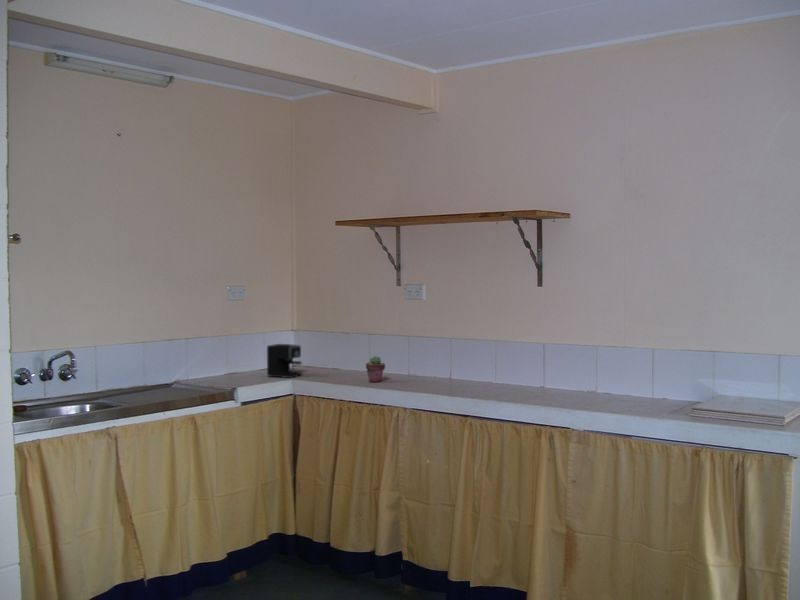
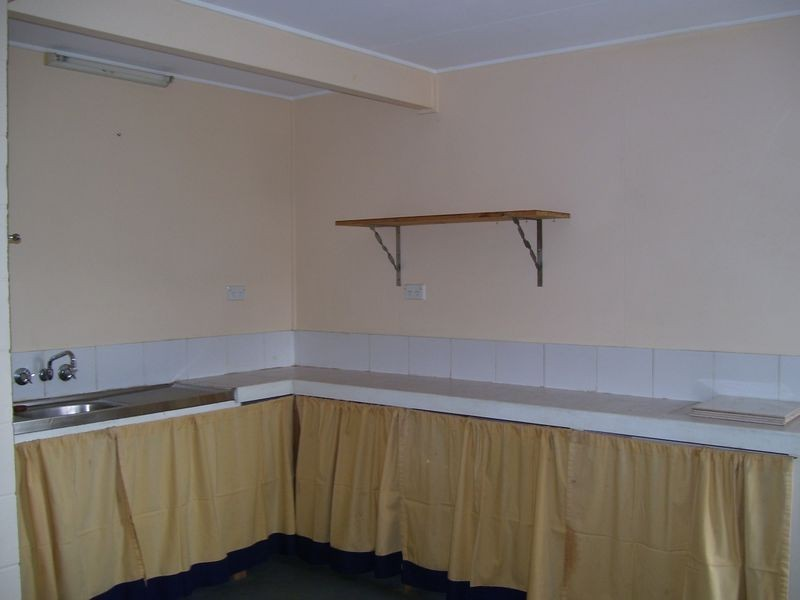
- coffee maker (292, 358)
- potted succulent (375, 368)
